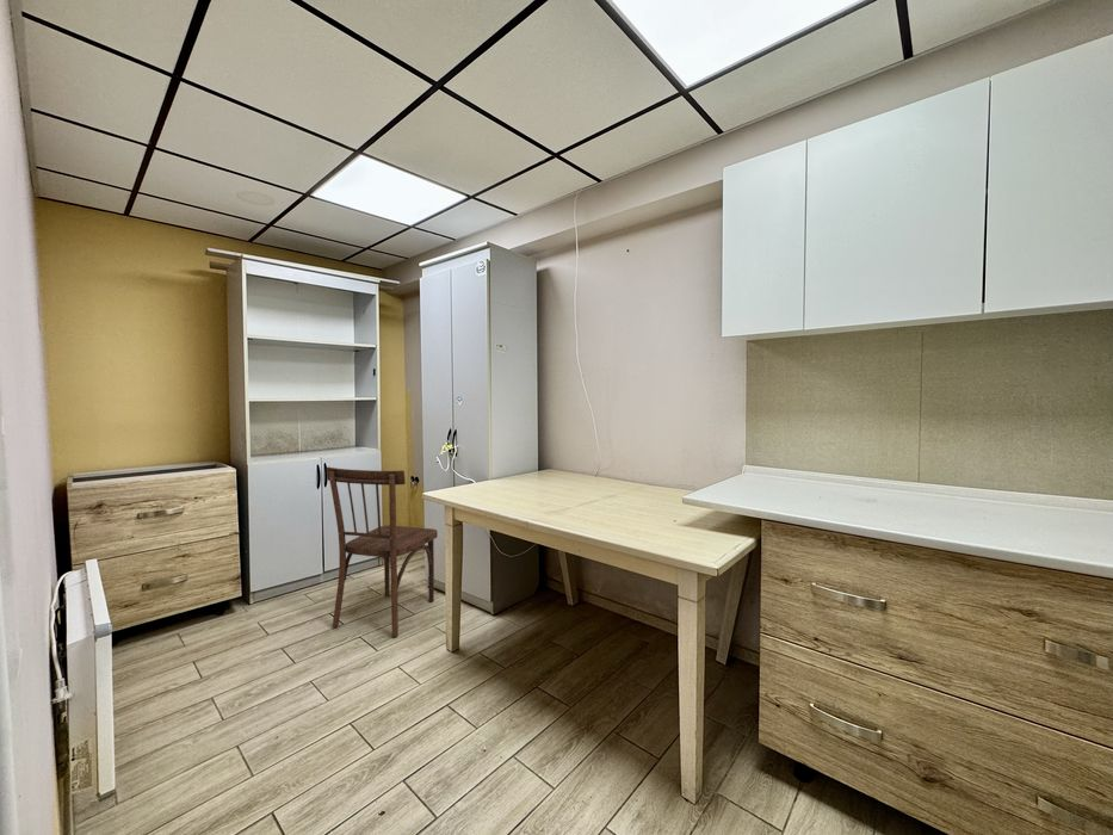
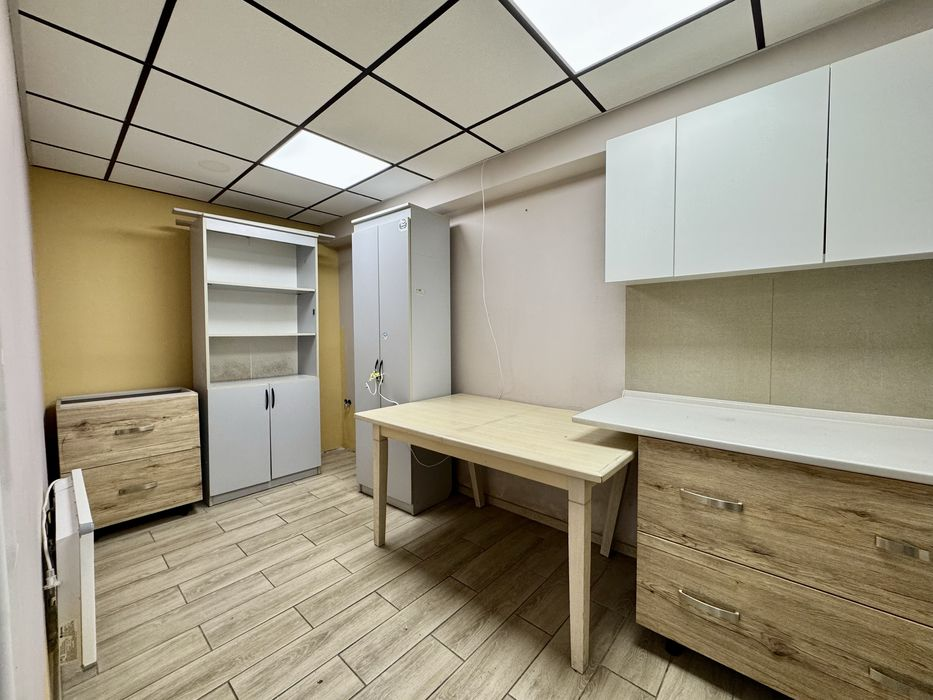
- dining chair (388, 538)
